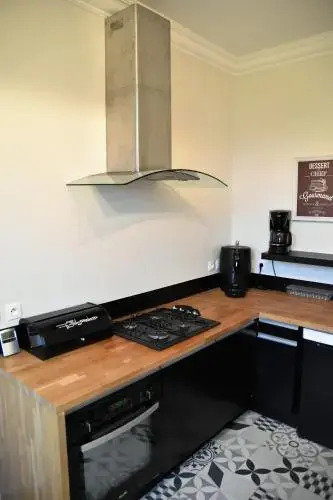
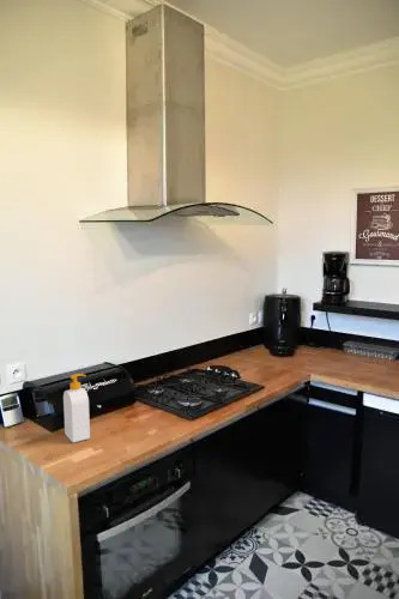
+ soap bottle (77, 405)
